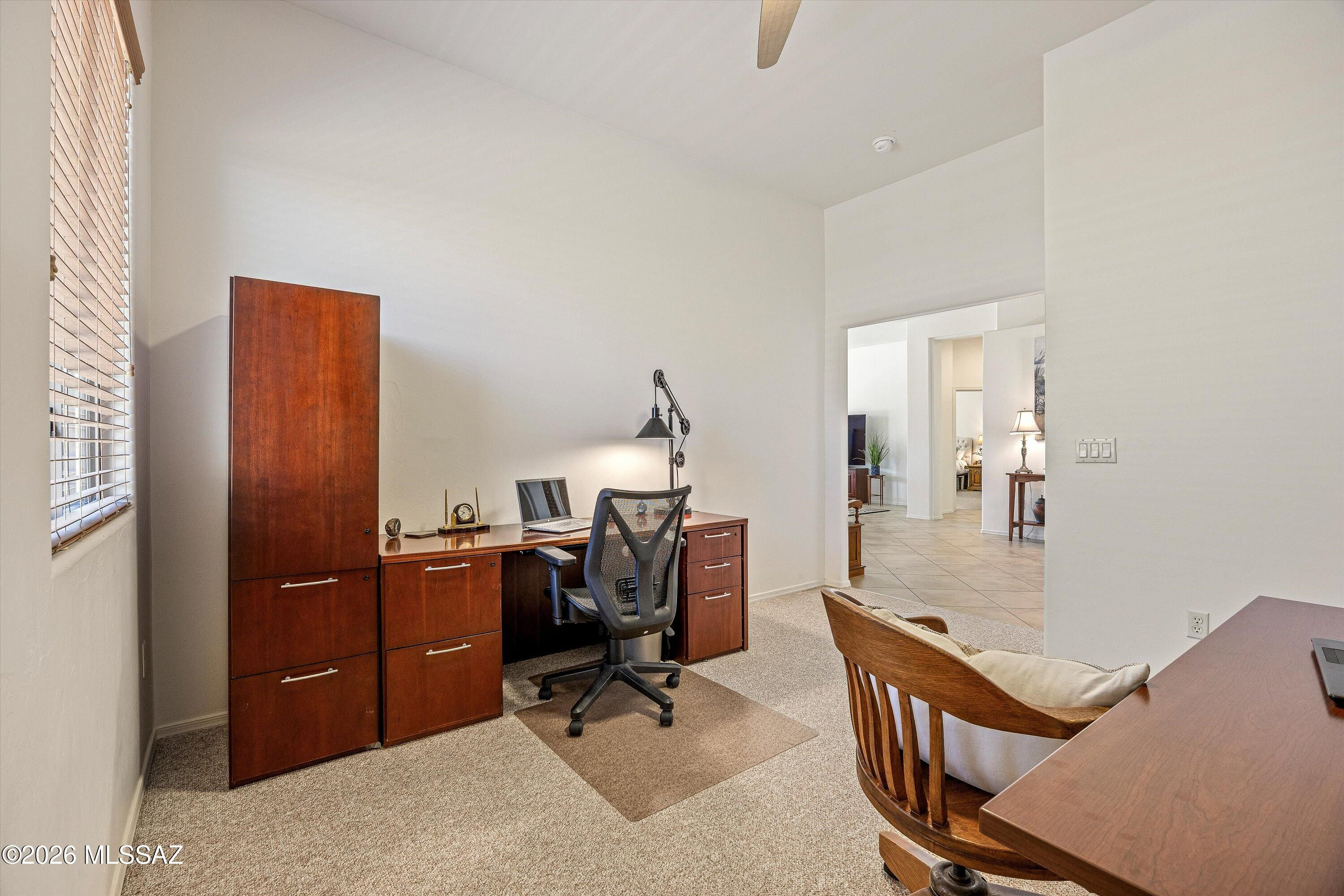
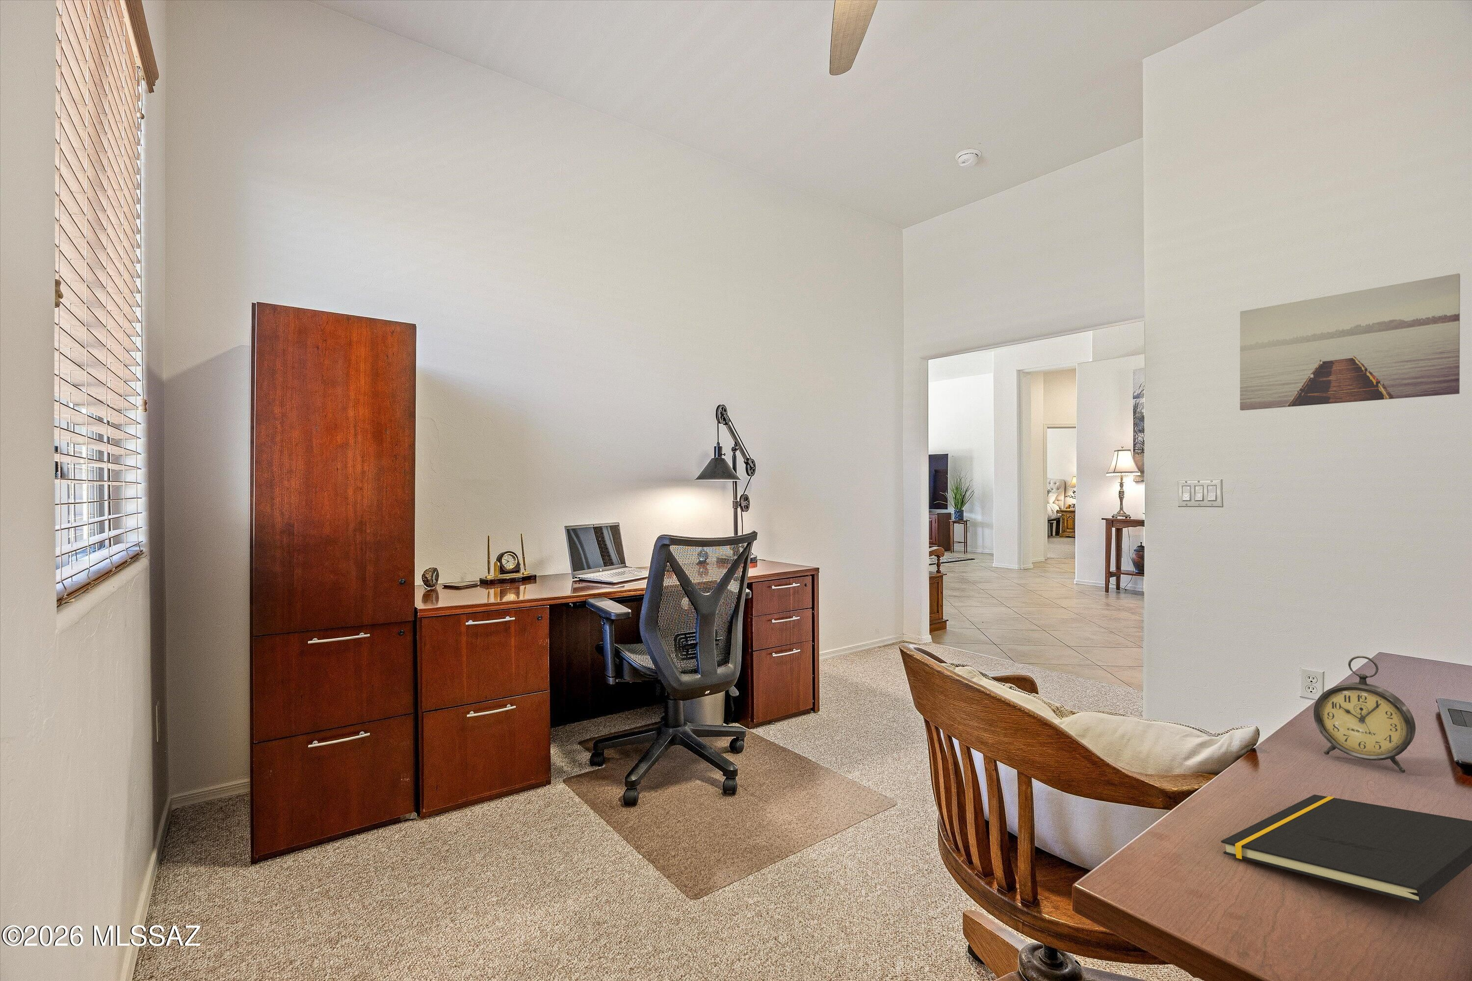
+ wall art (1339, 348)
+ notepad (1359, 840)
+ alarm clock (1364, 708)
